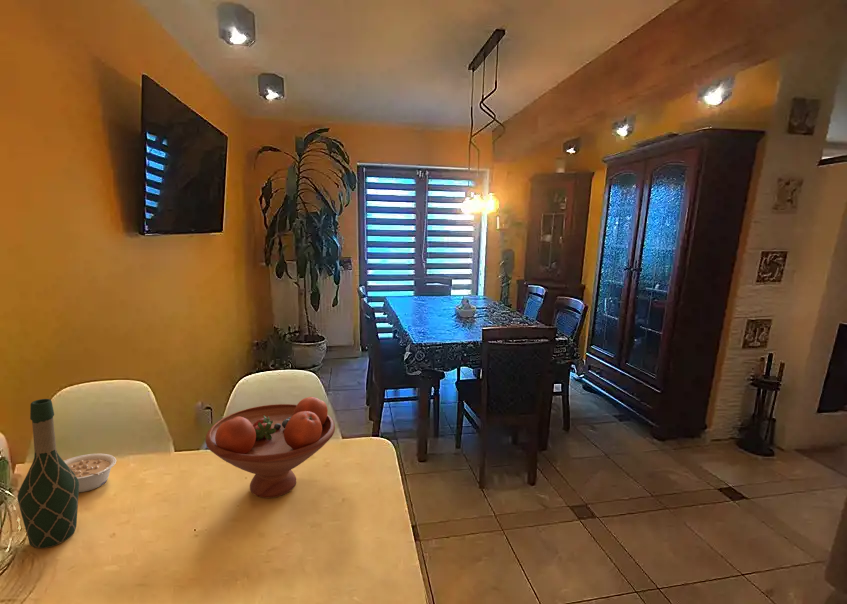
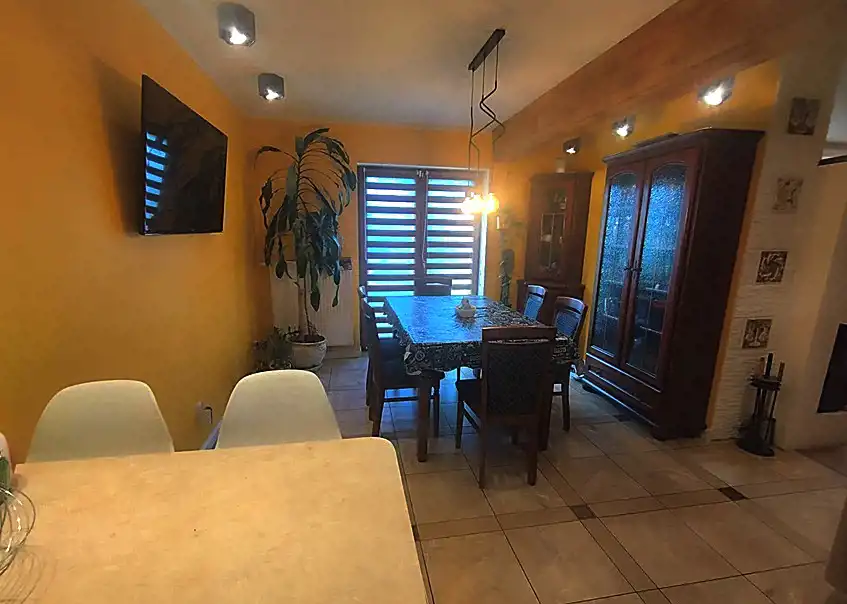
- legume (86, 472)
- wine bottle (47, 471)
- fruit bowl (273, 445)
